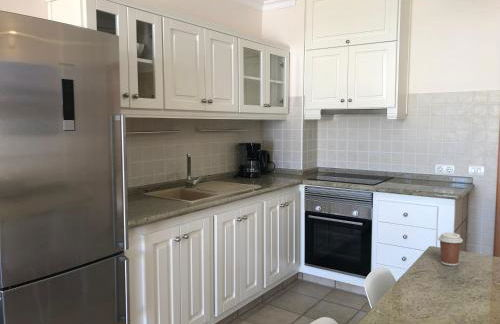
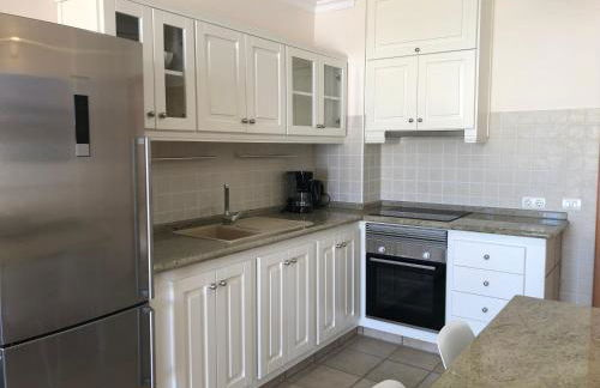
- coffee cup (450, 248)
